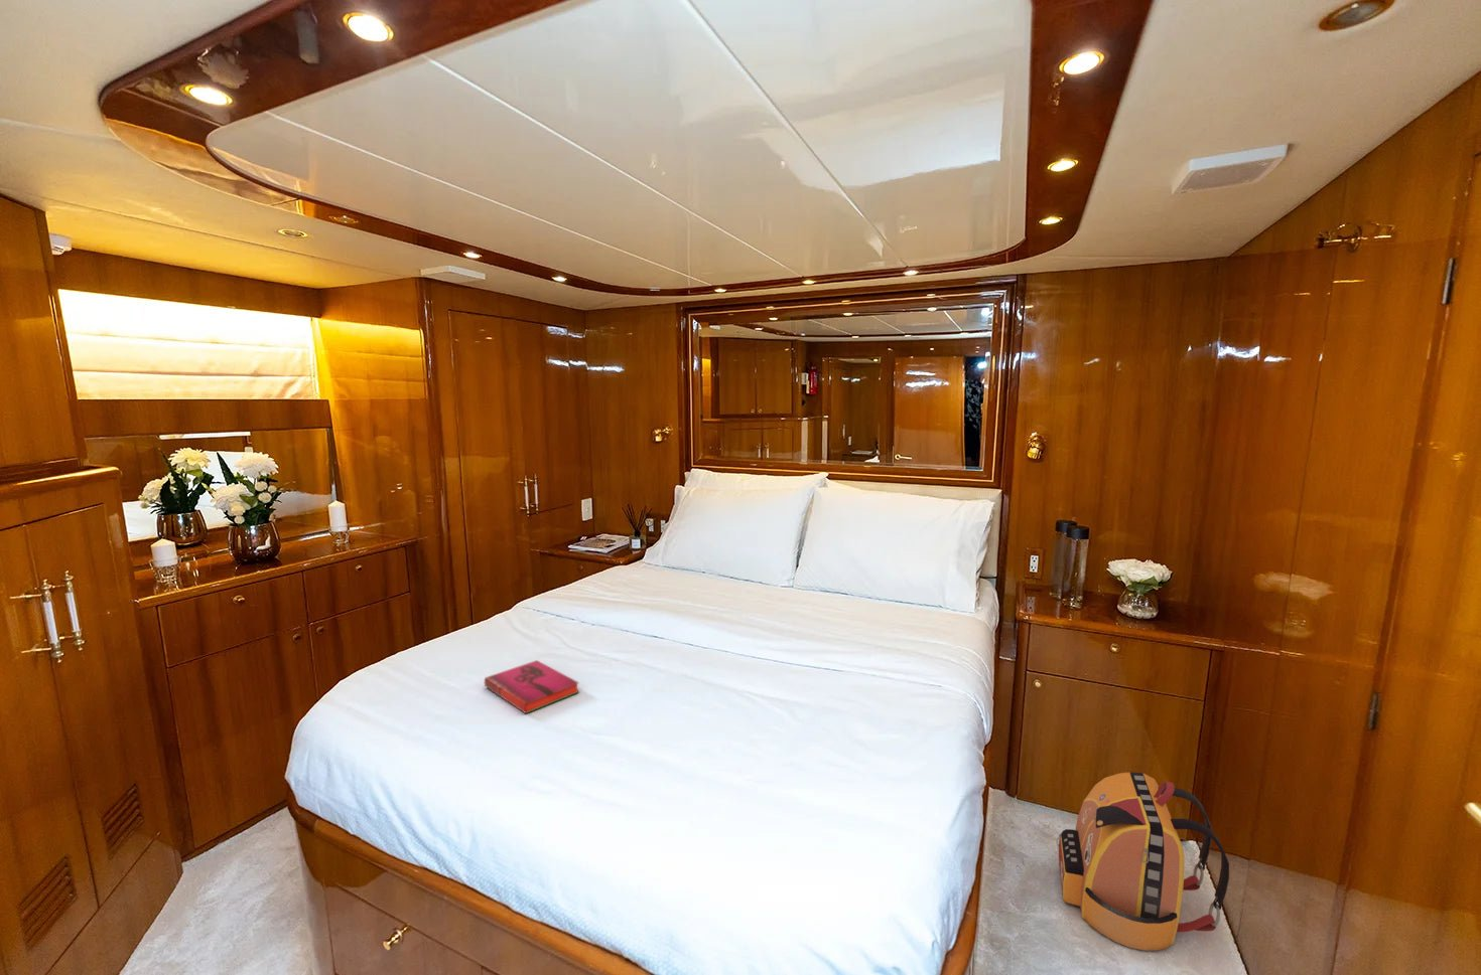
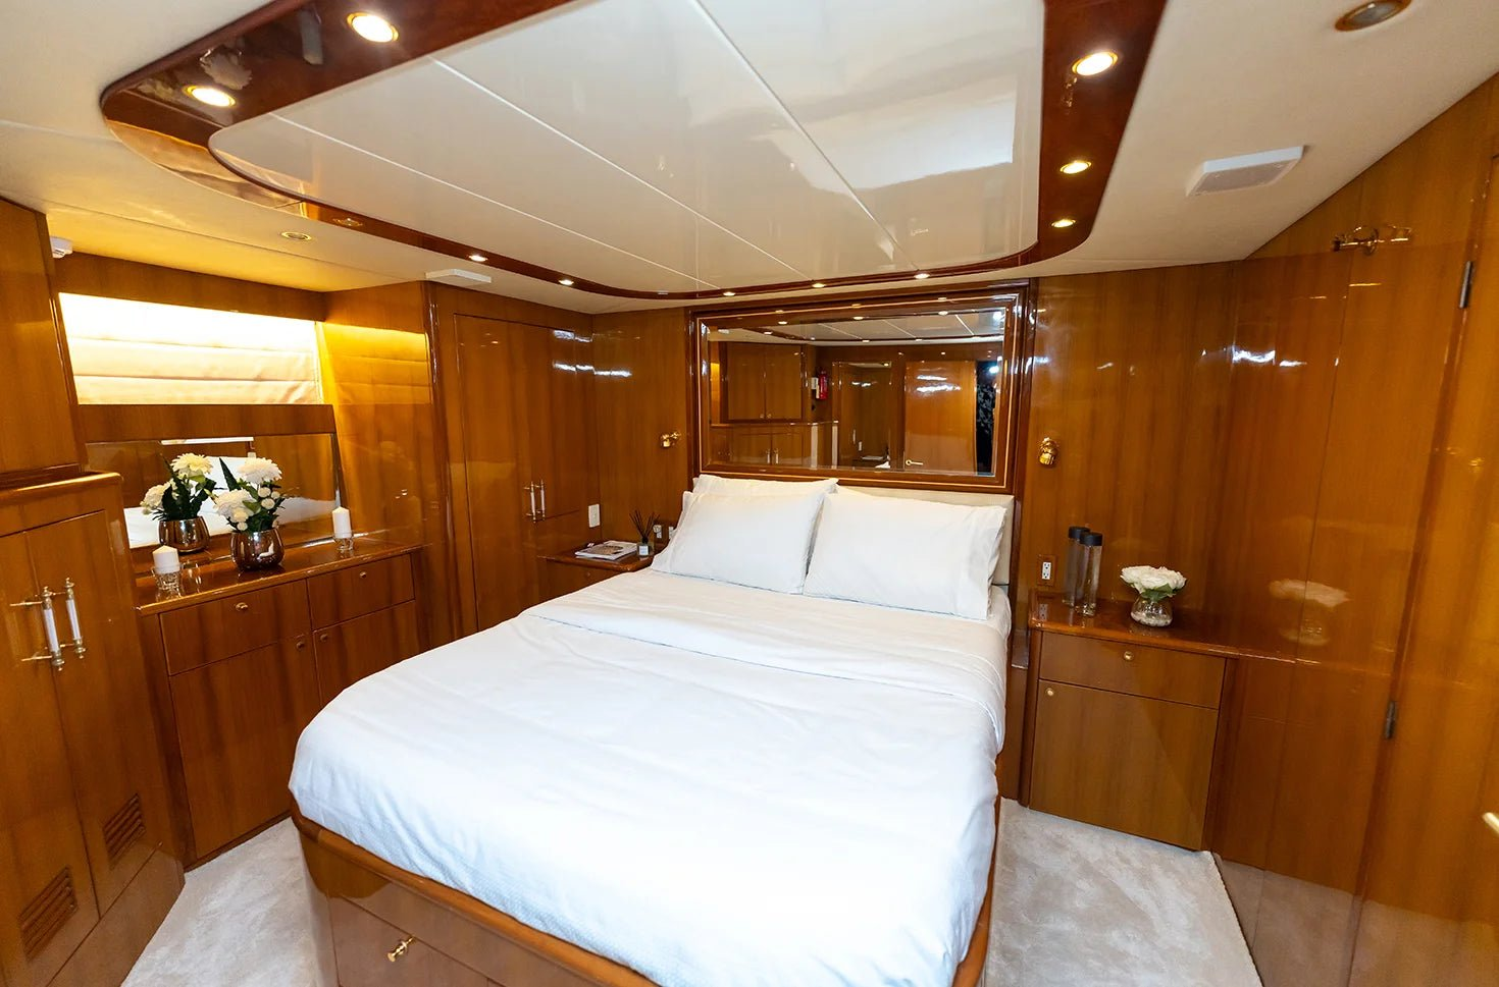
- backpack (1136, 840)
- hardback book (531, 684)
